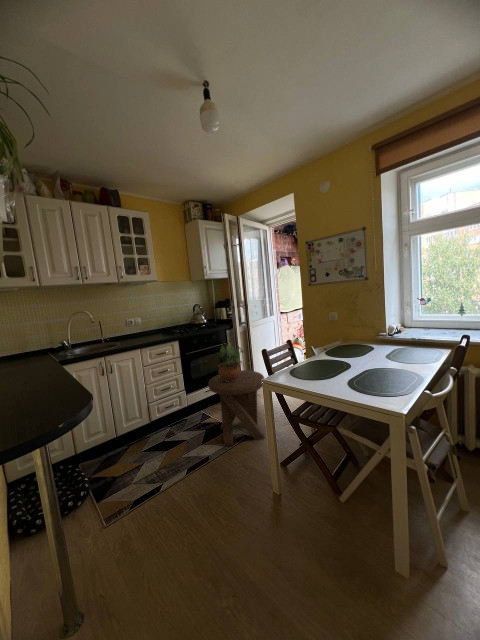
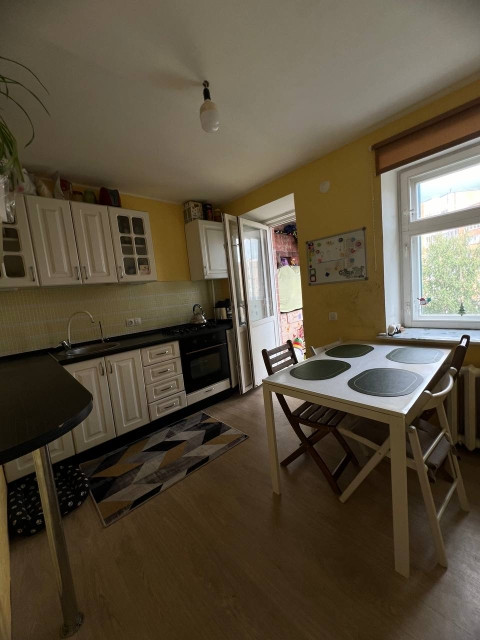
- music stool (238, 405)
- potted plant (229, 361)
